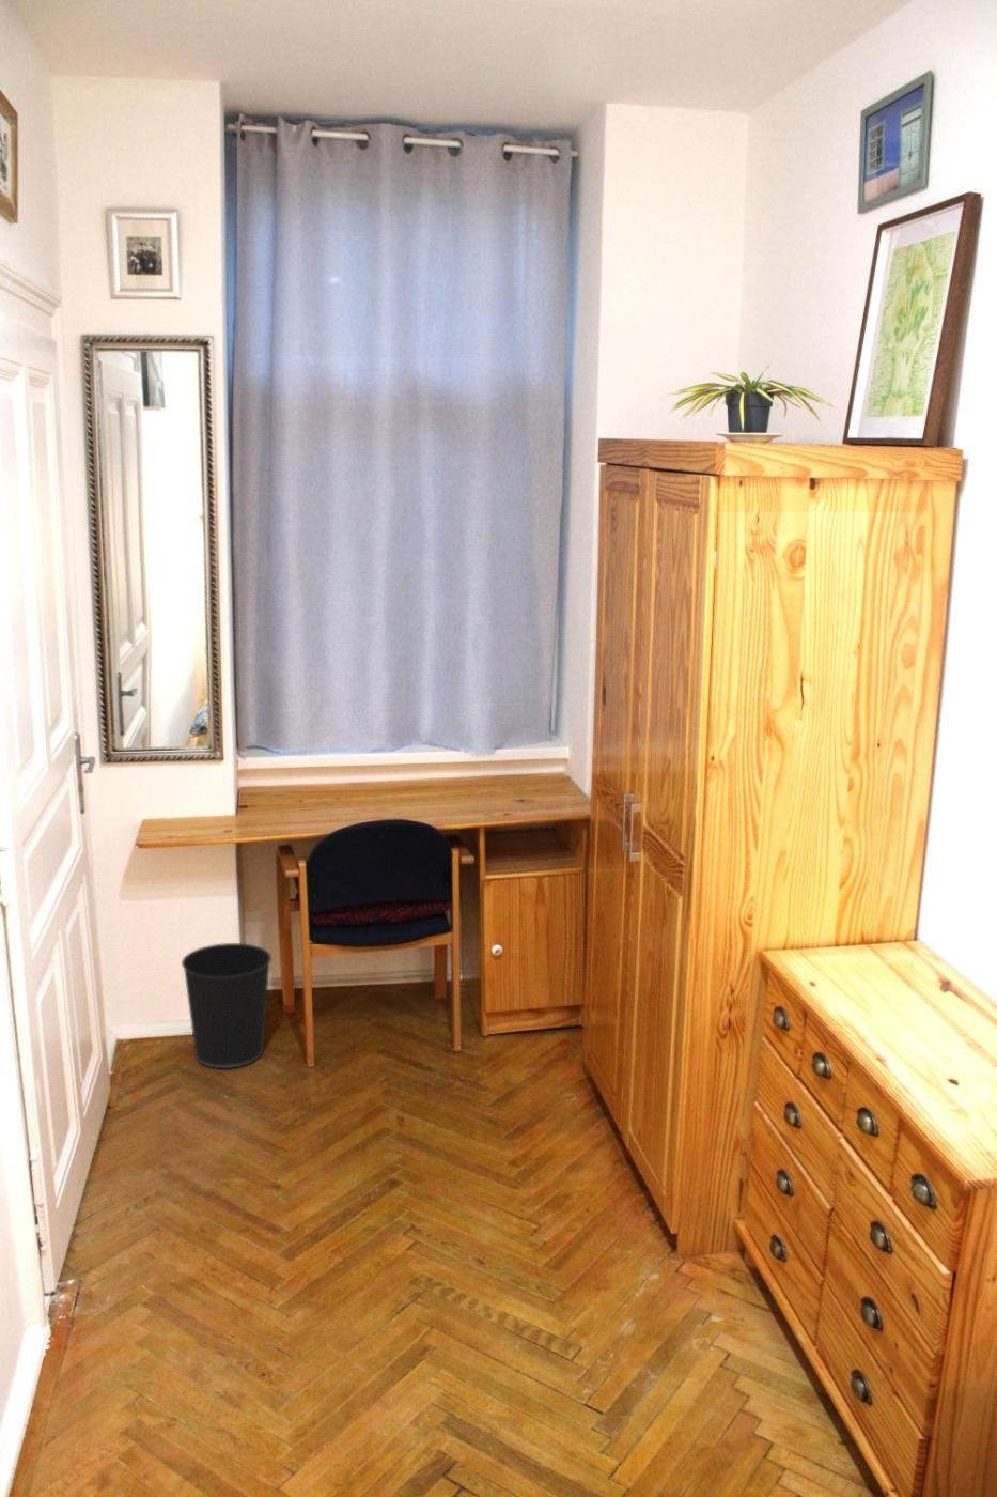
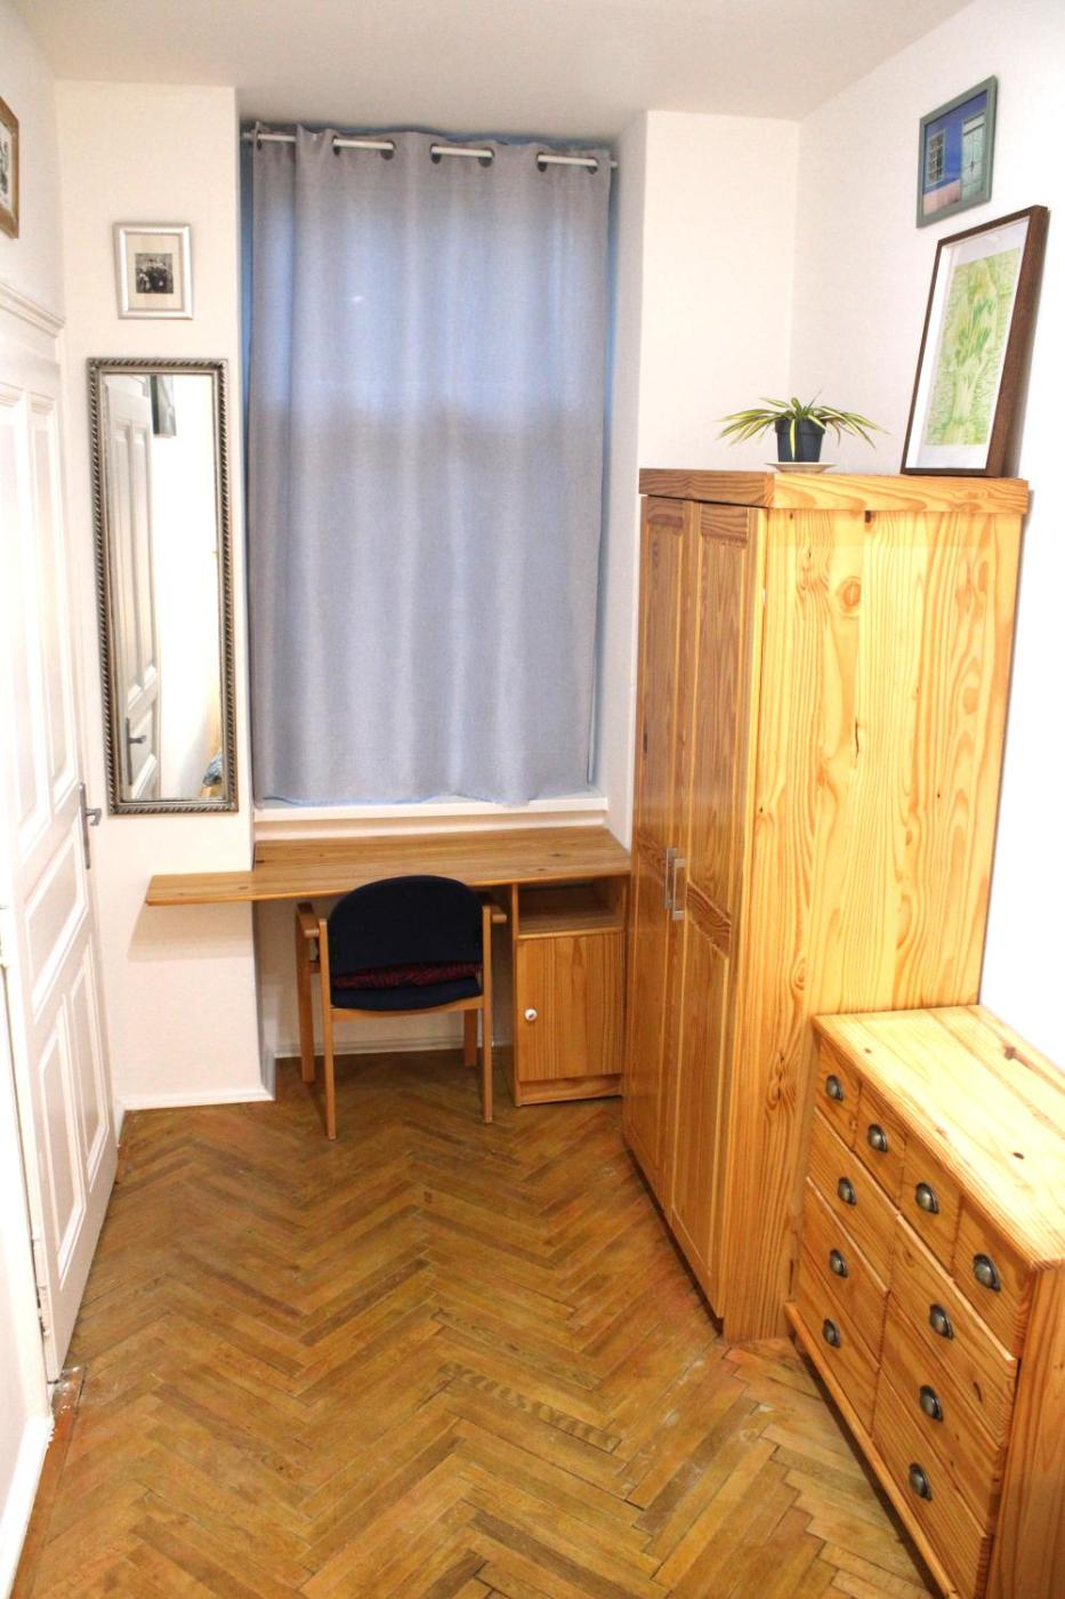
- wastebasket (228, 1006)
